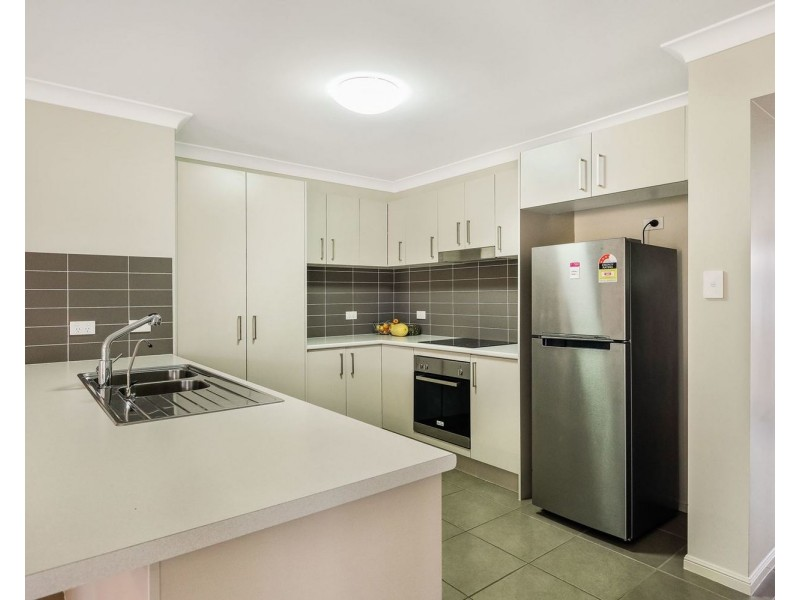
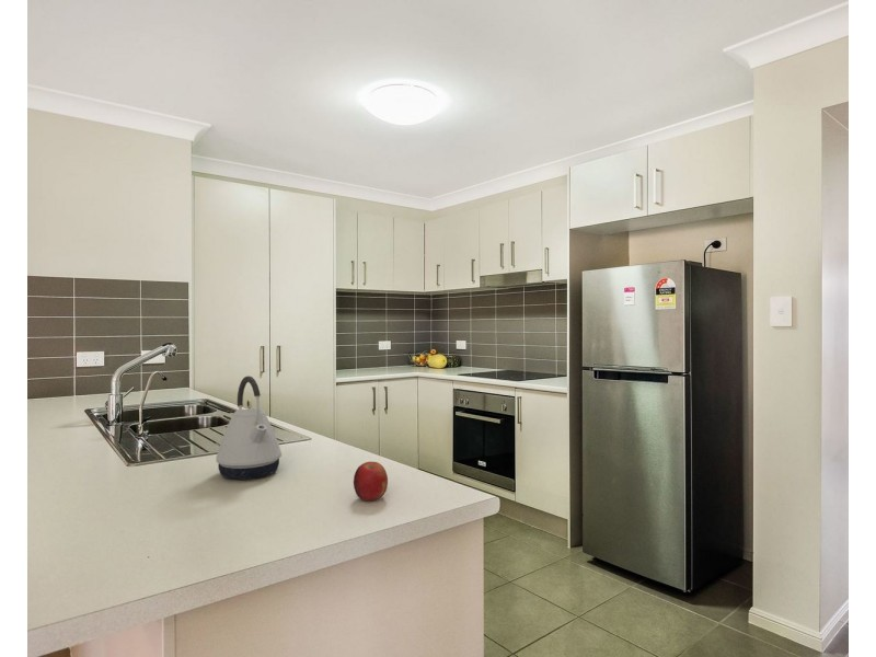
+ fruit (370, 480)
+ kettle (250, 425)
